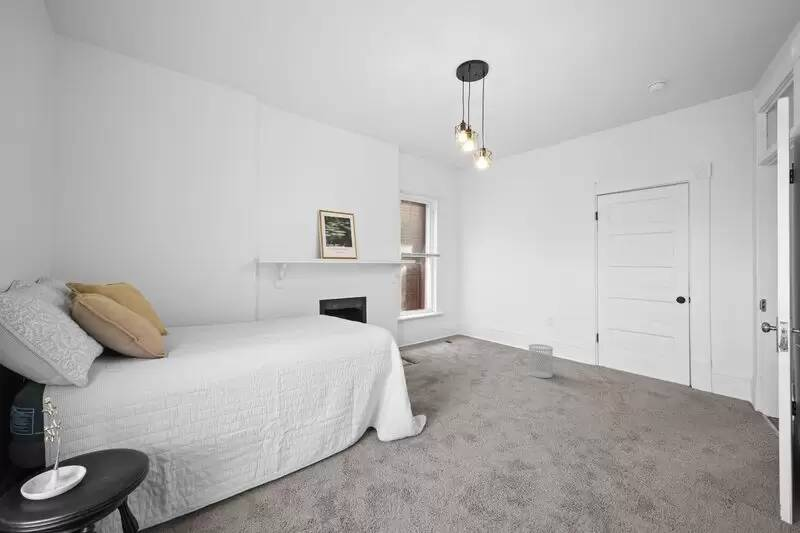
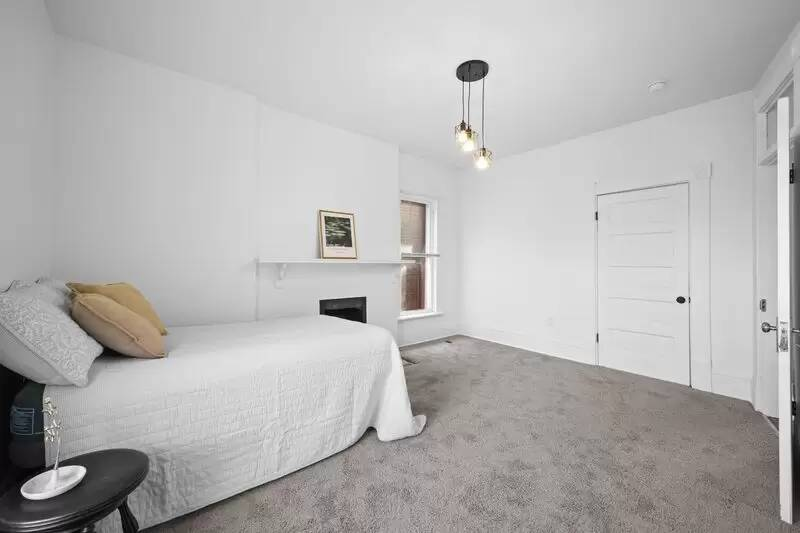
- wastebasket (540, 360)
